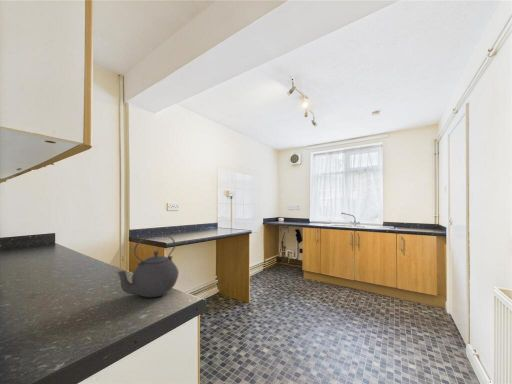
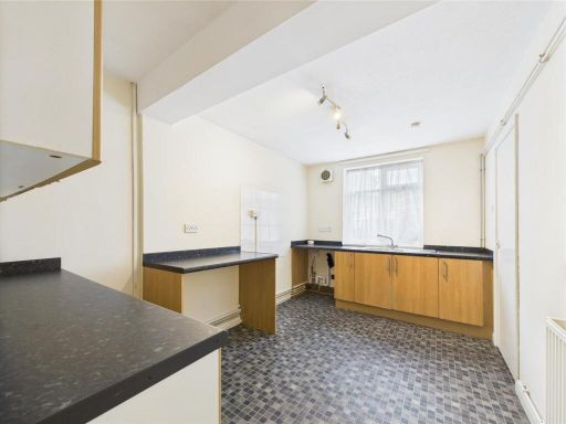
- kettle (149, 265)
